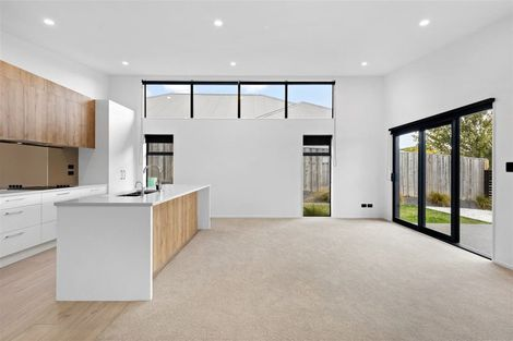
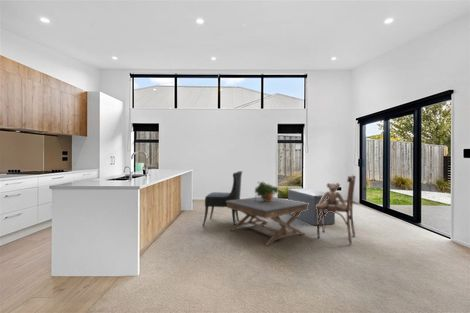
+ potted plant (266, 191)
+ coffee table (266, 217)
+ dining chair (221, 196)
+ dining chair (335, 206)
+ bench (309, 204)
+ teddy bear (332, 194)
